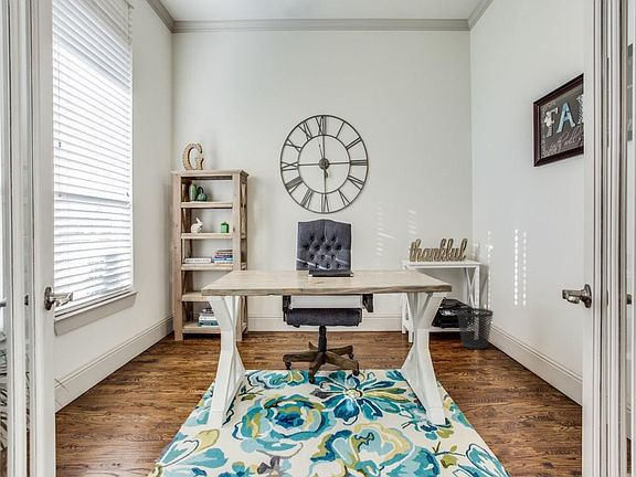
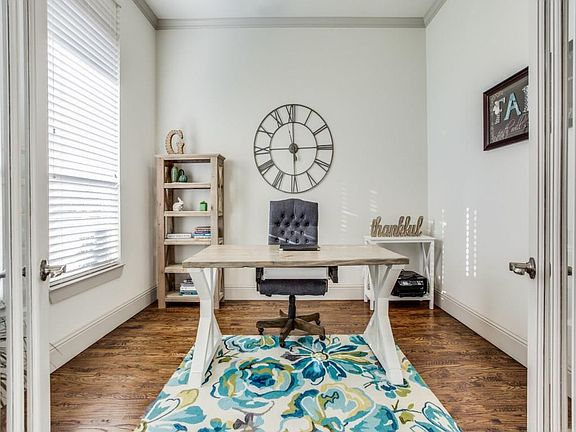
- wastebasket (475, 328)
